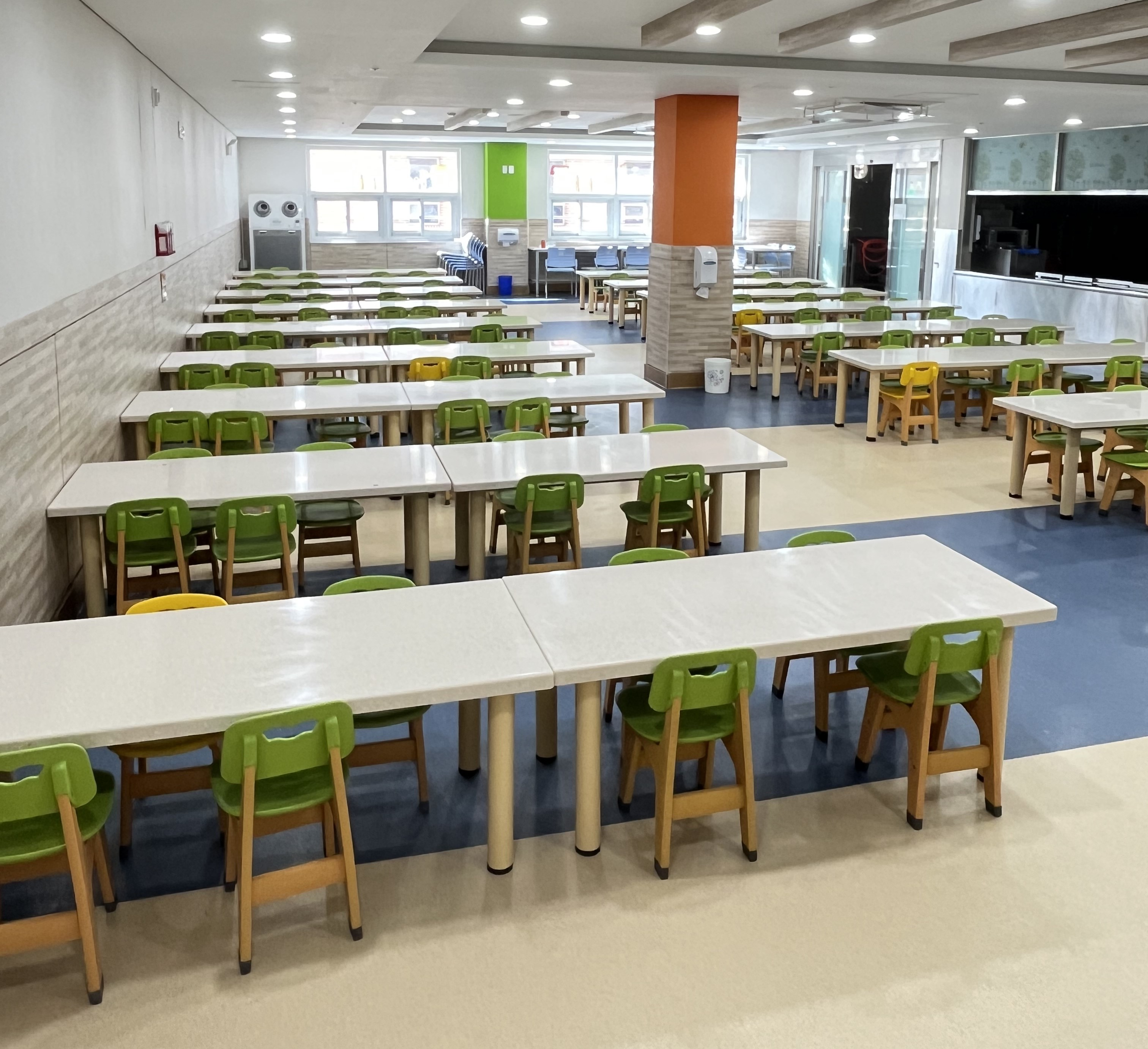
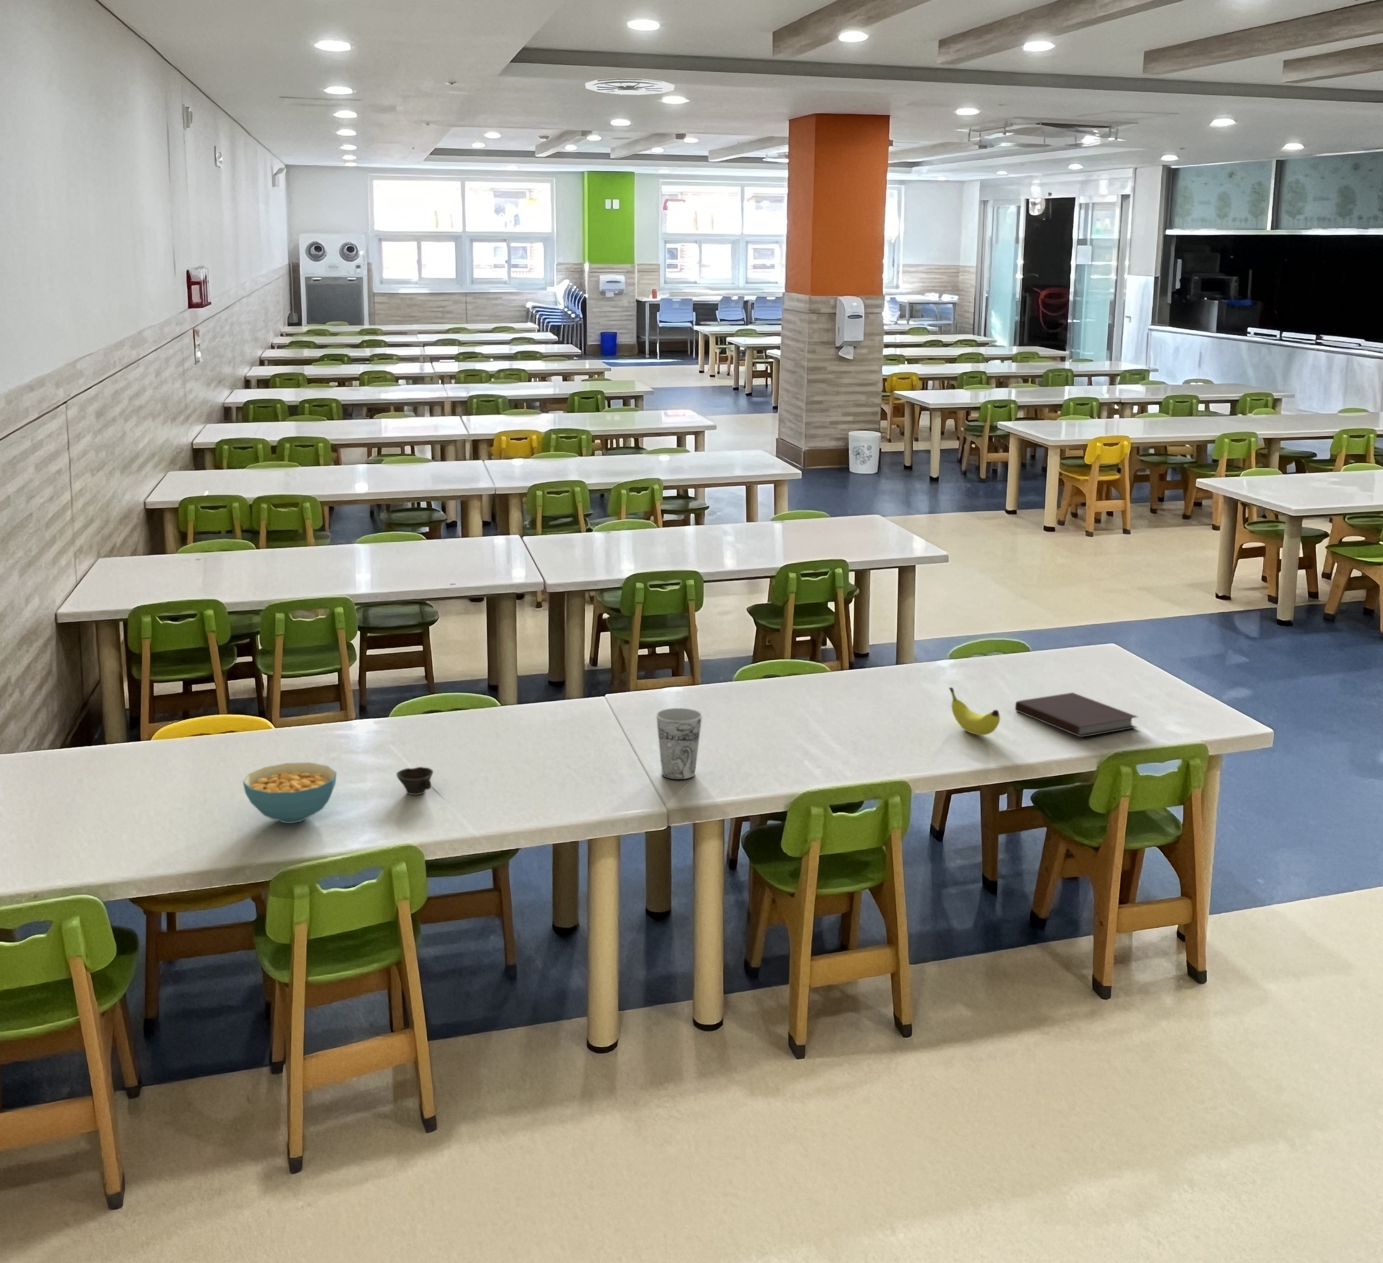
+ fruit (975, 715)
+ ceiling vent (630, 89)
+ cereal bowl (292, 798)
+ notebook (1076, 714)
+ cup (678, 744)
+ cup (416, 783)
